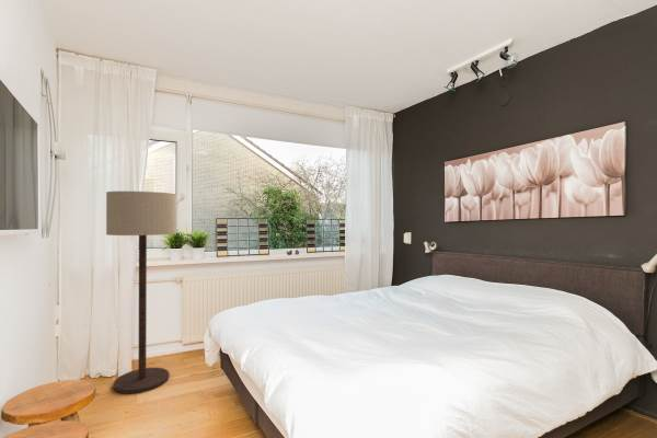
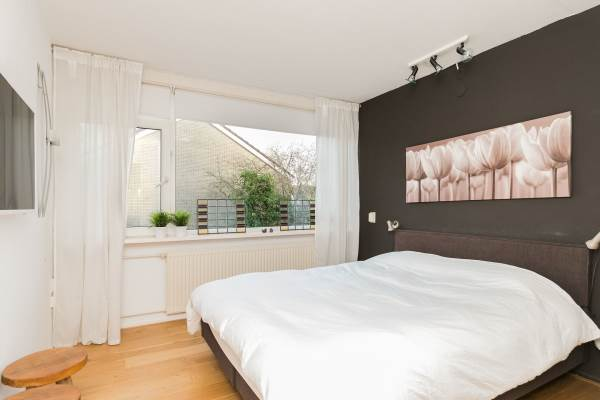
- floor lamp (142, 287)
